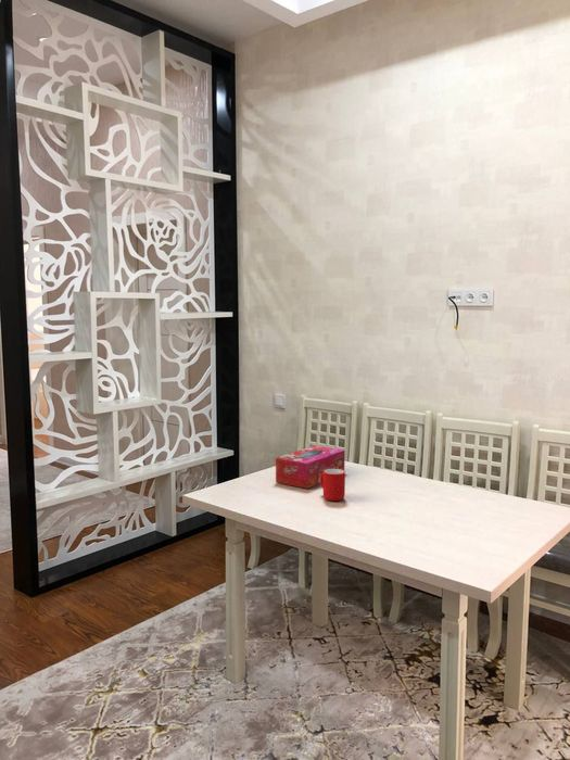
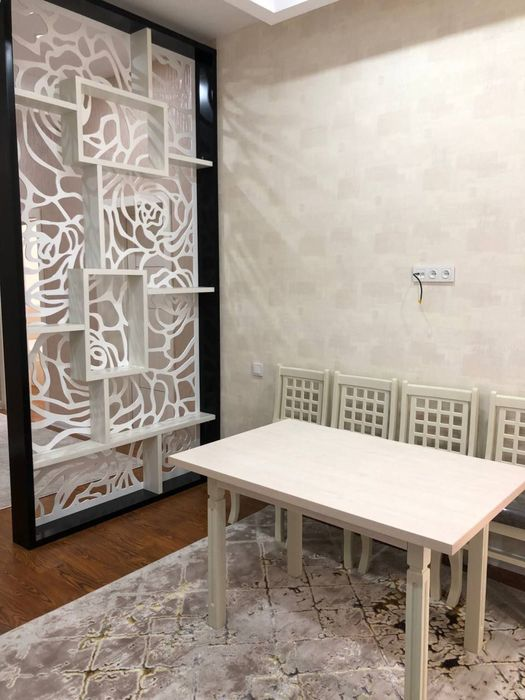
- cup (330, 483)
- tissue box (311, 465)
